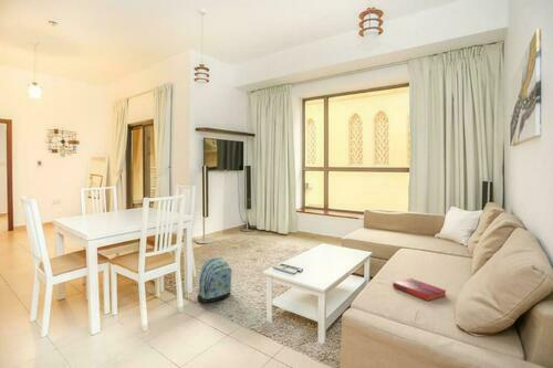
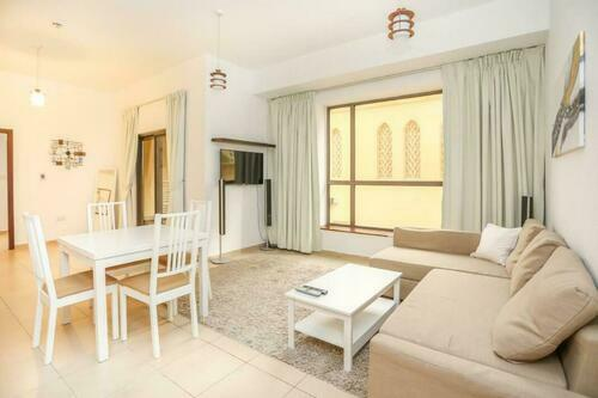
- hardback book (418, 288)
- backpack (216, 278)
